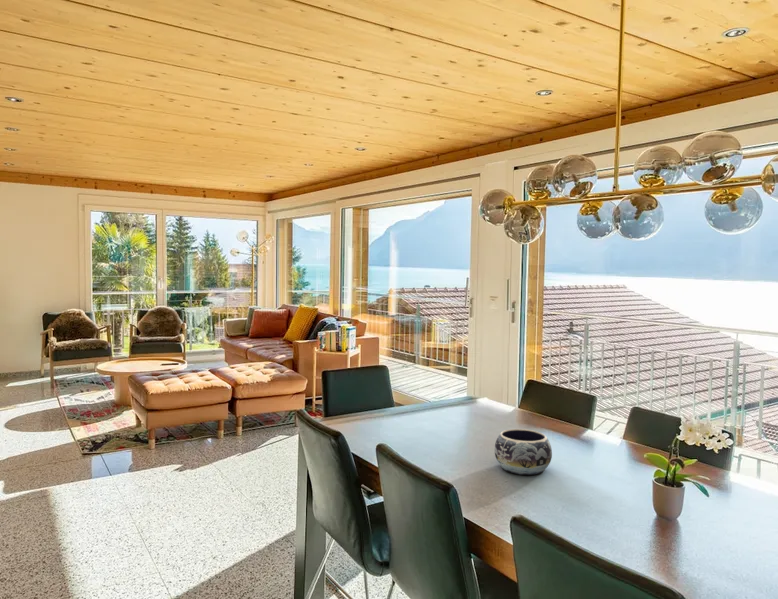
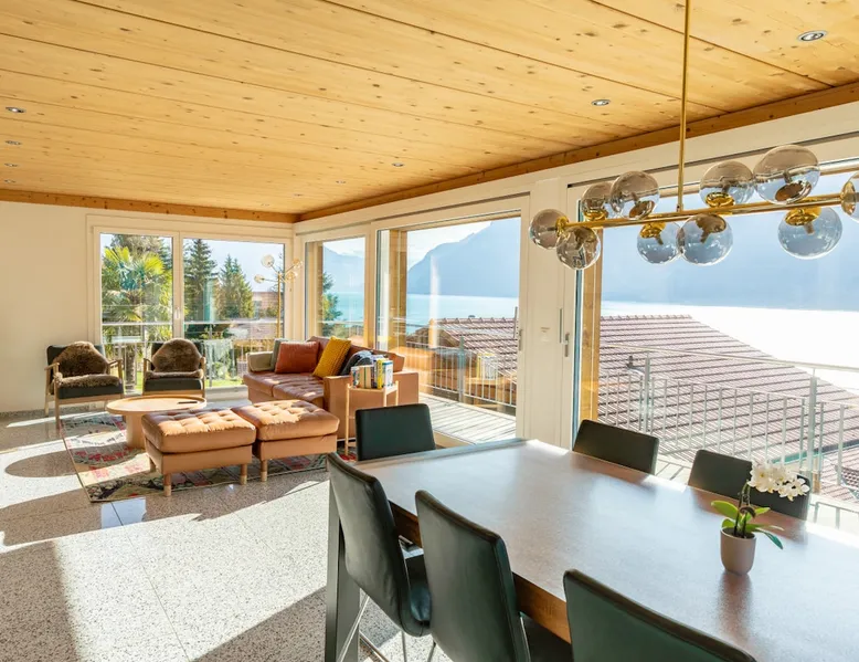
- decorative bowl (522, 451)
